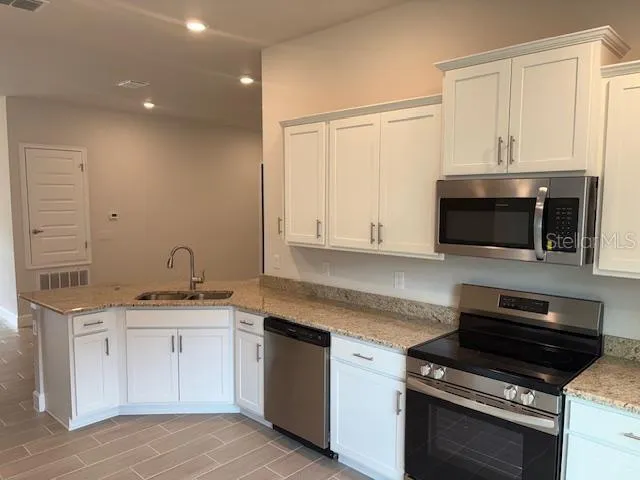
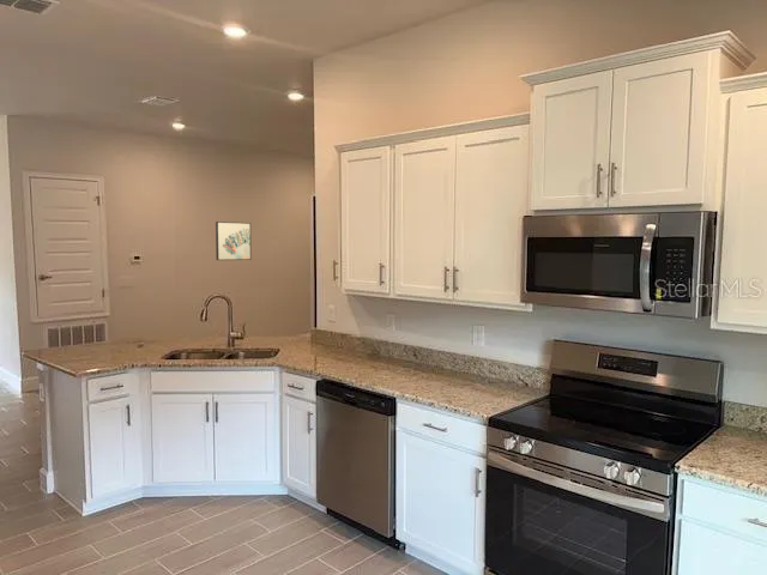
+ wall art (234, 241)
